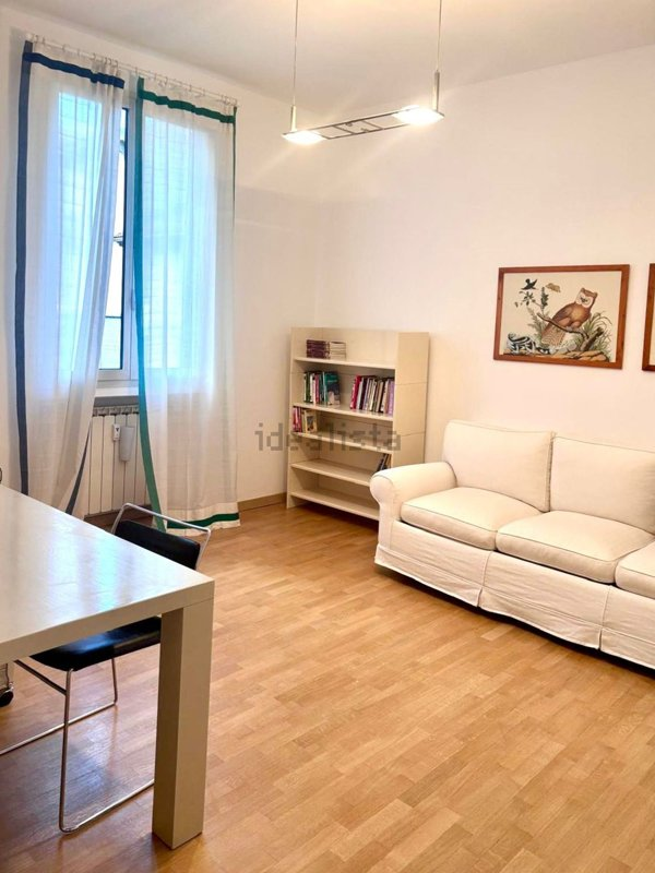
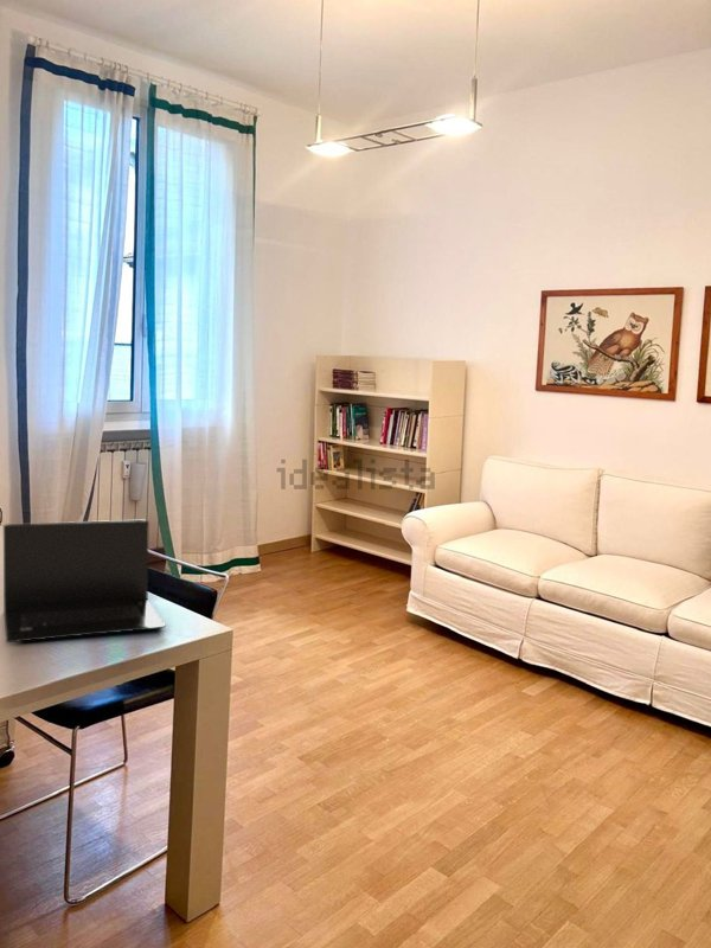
+ laptop (83, 576)
